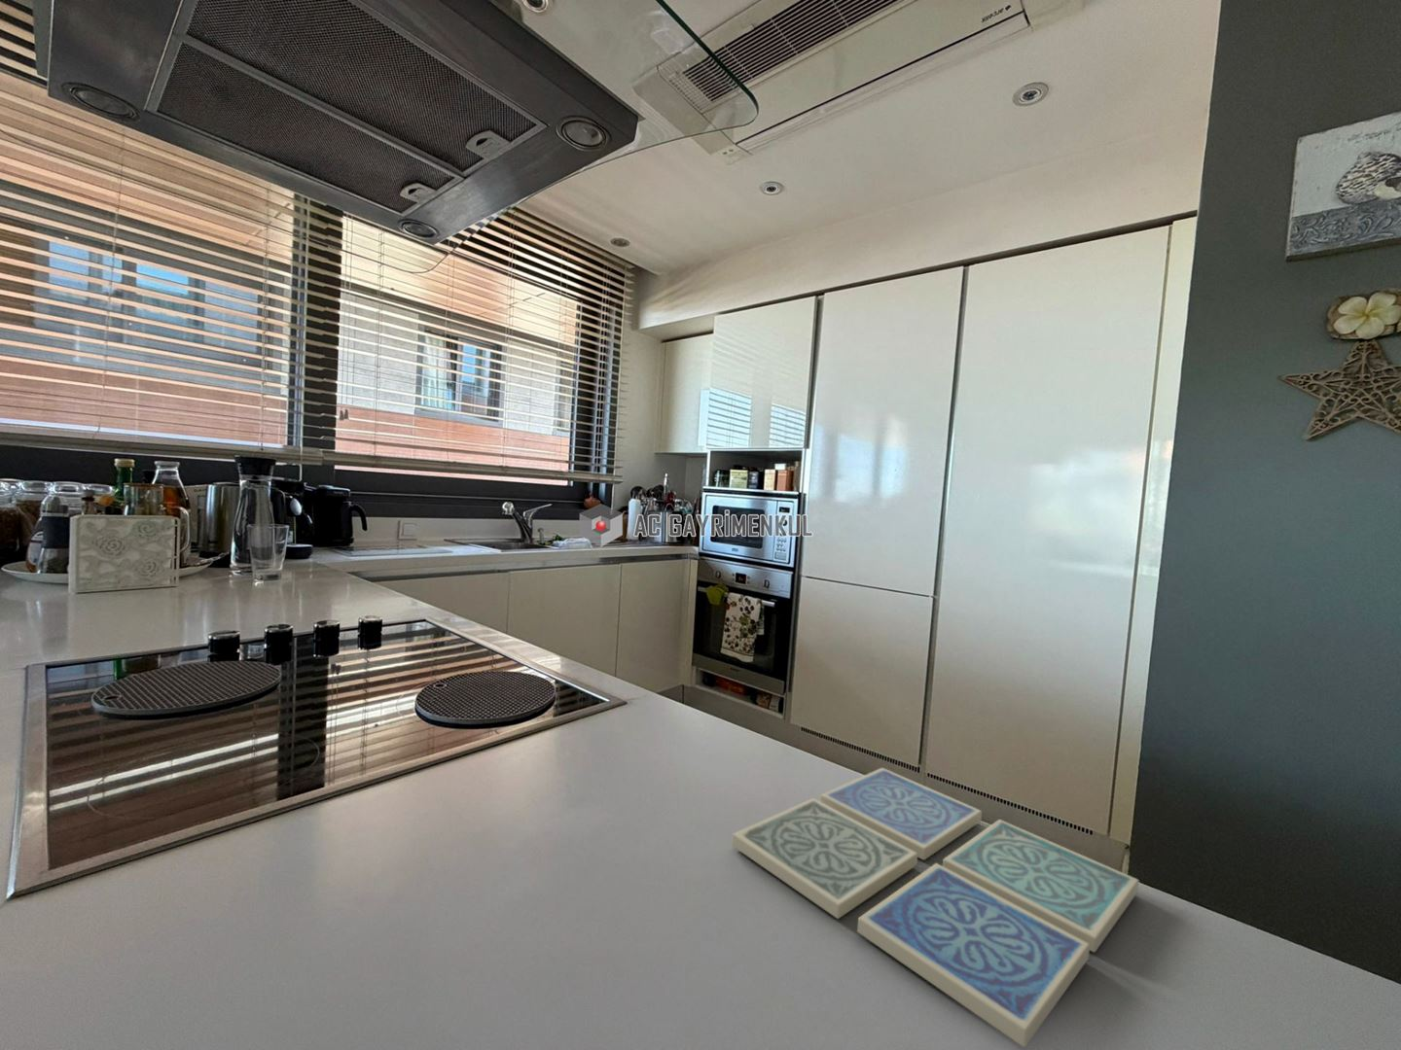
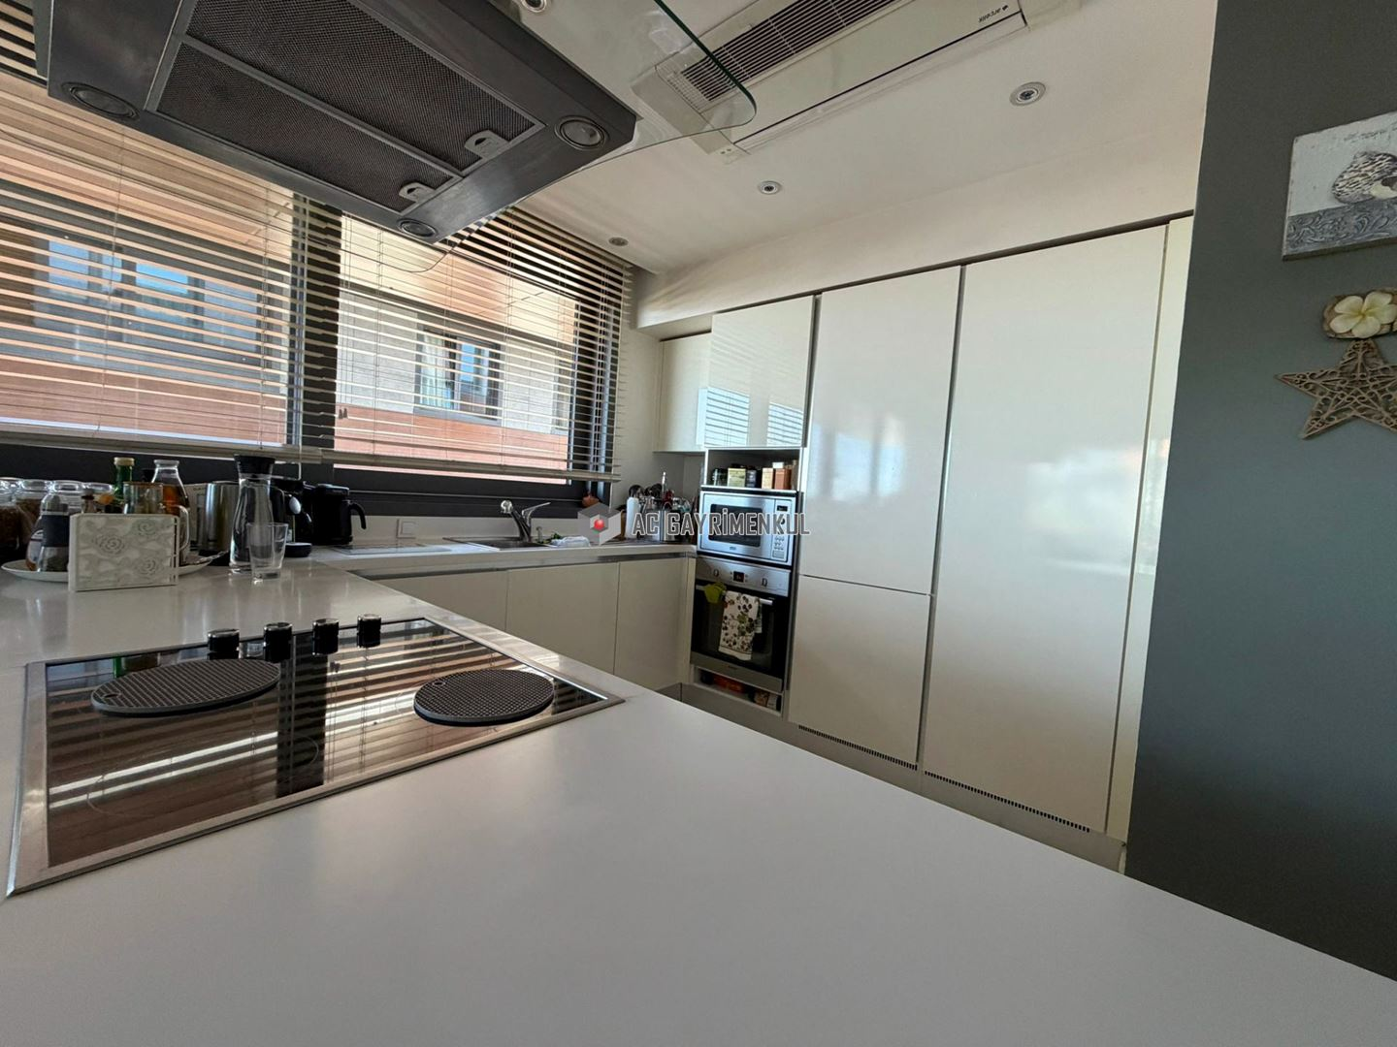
- drink coaster (932, 866)
